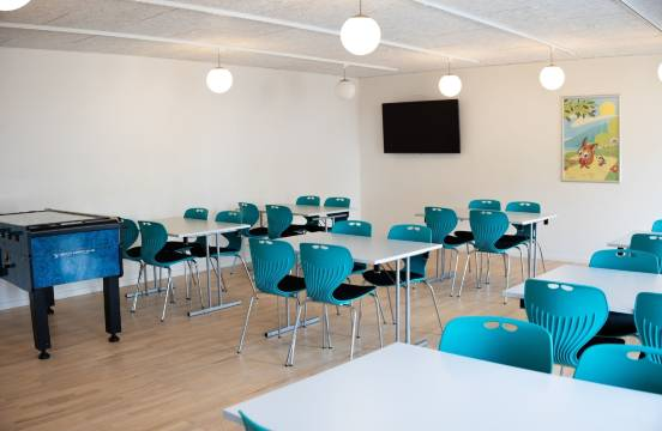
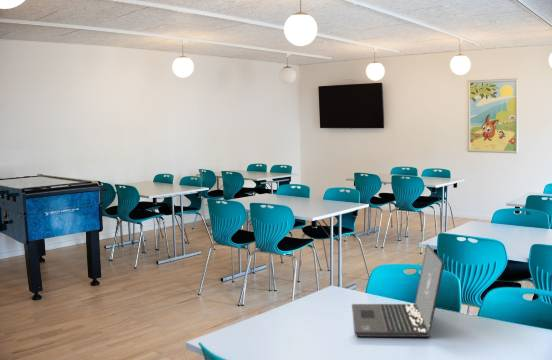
+ laptop (393, 304)
